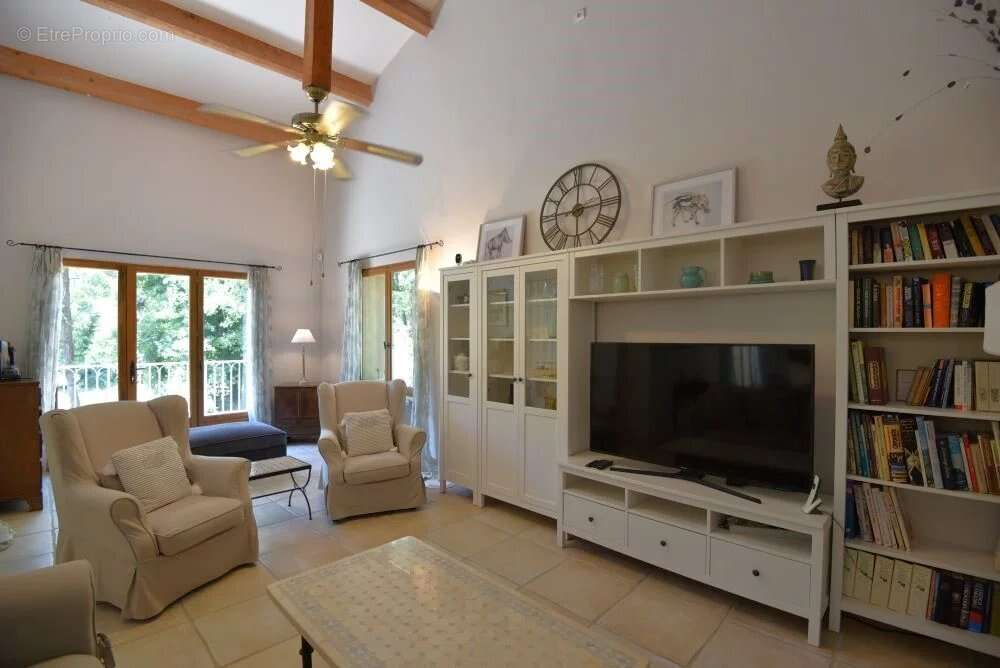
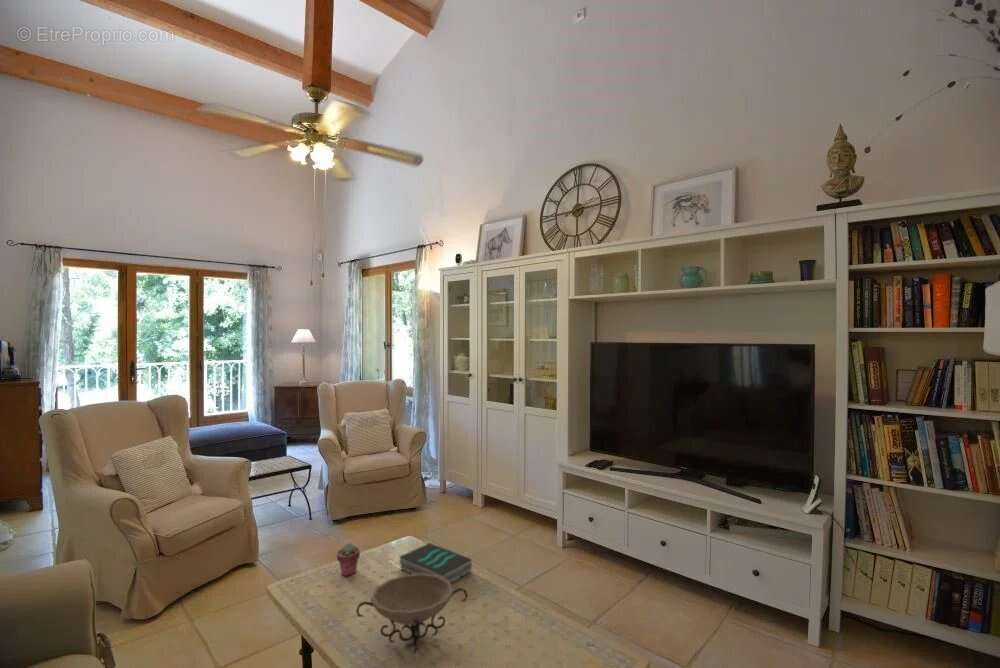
+ book (435, 563)
+ potted succulent (348, 557)
+ decorative bowl (413, 615)
